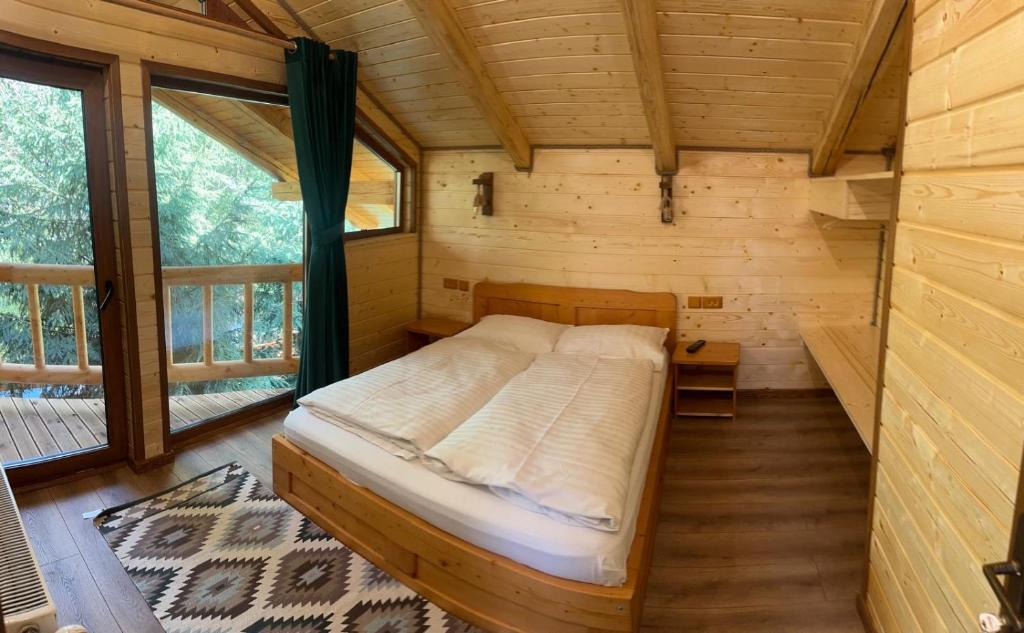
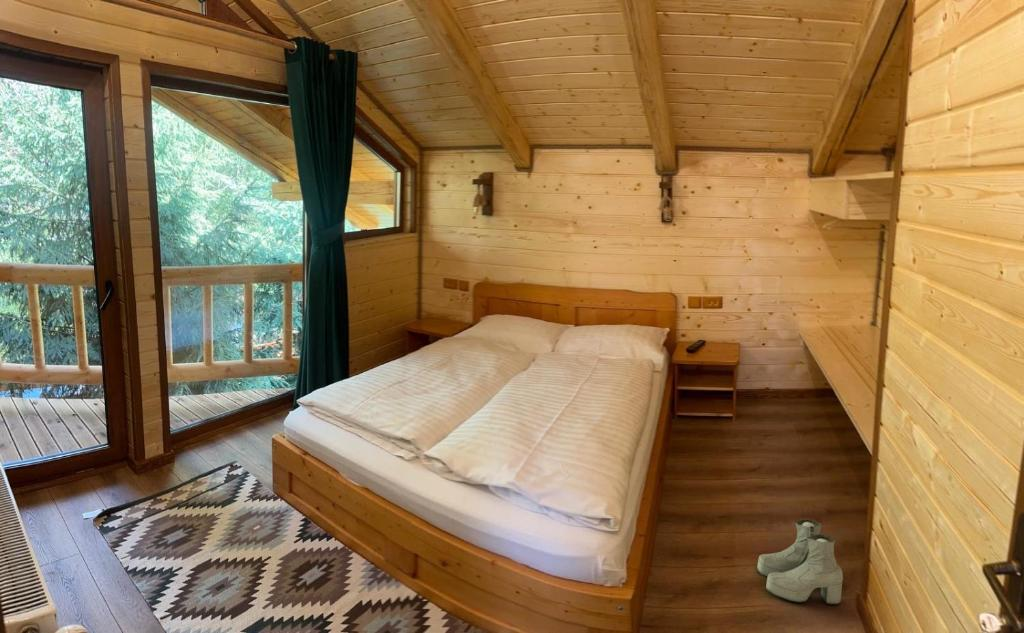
+ boots (799, 557)
